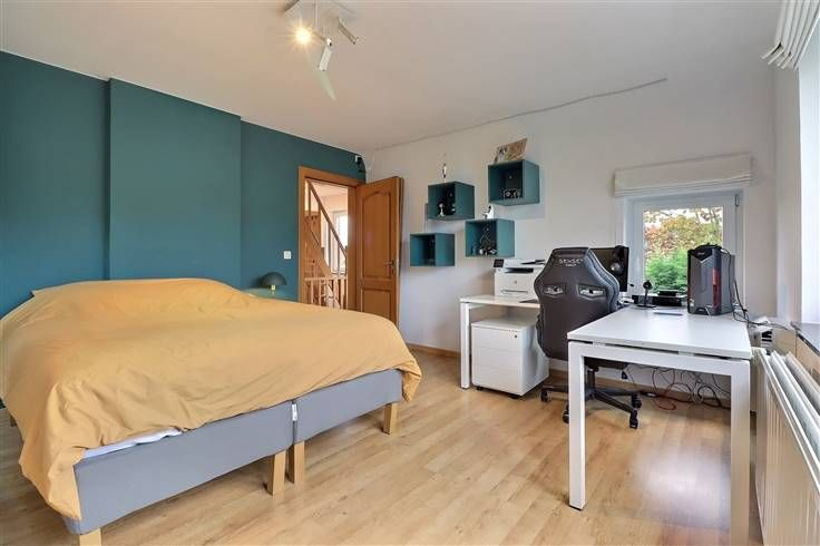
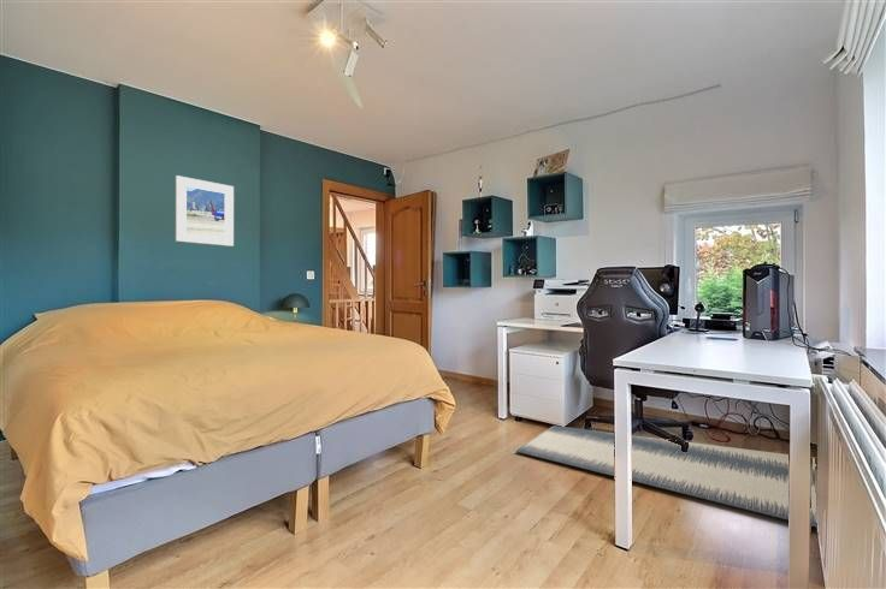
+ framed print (206, 212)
+ rug (698, 454)
